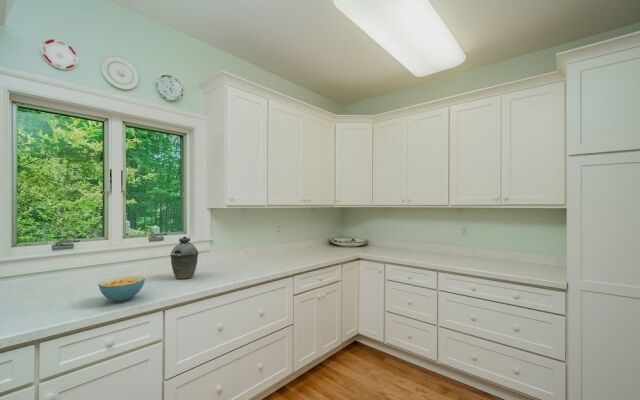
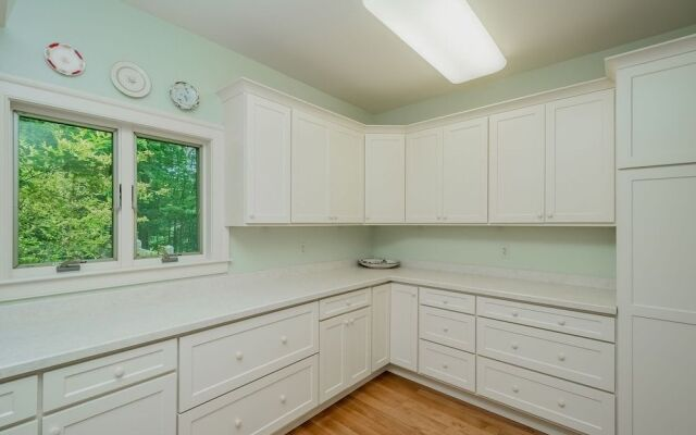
- cereal bowl (122, 290)
- kettle (184, 256)
